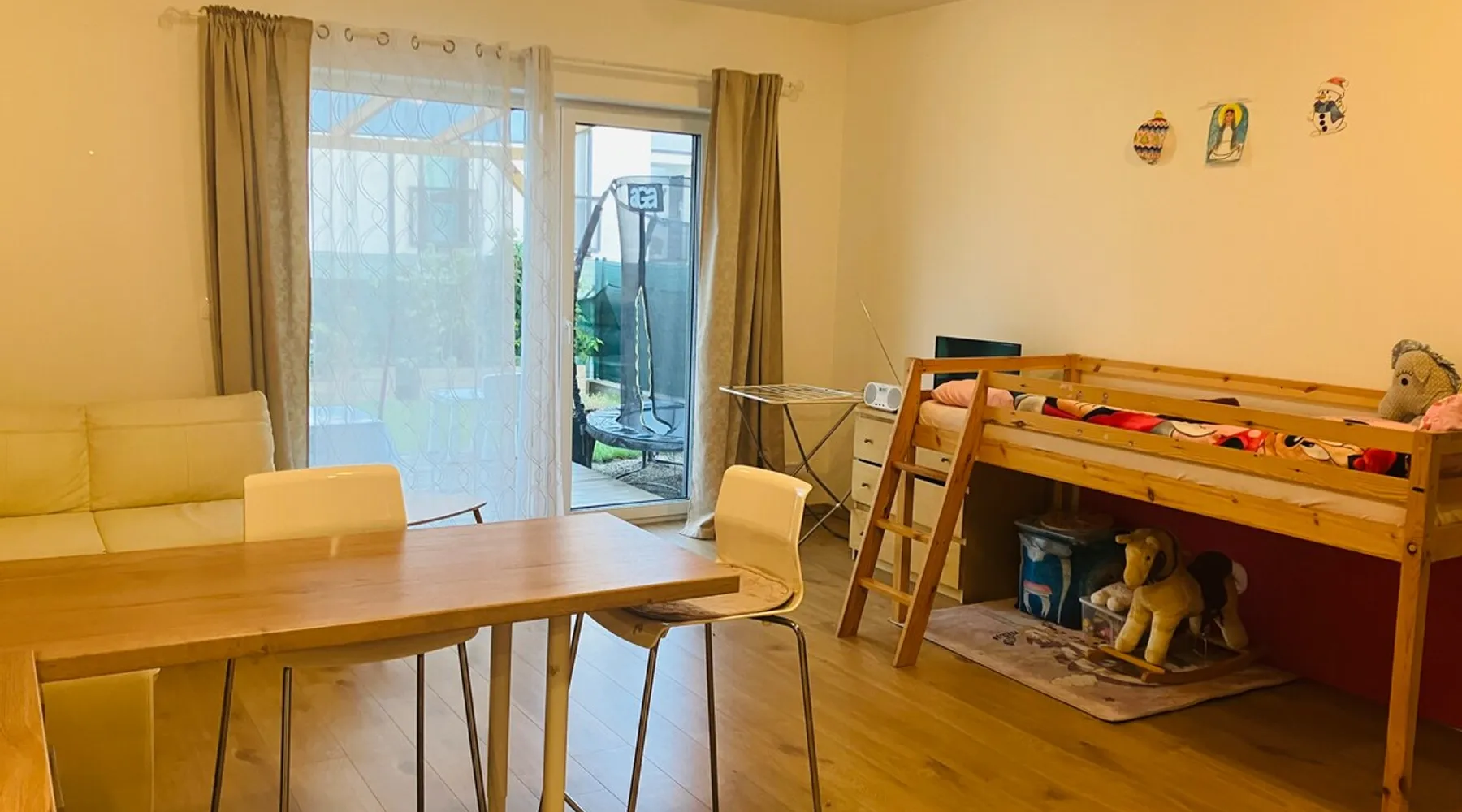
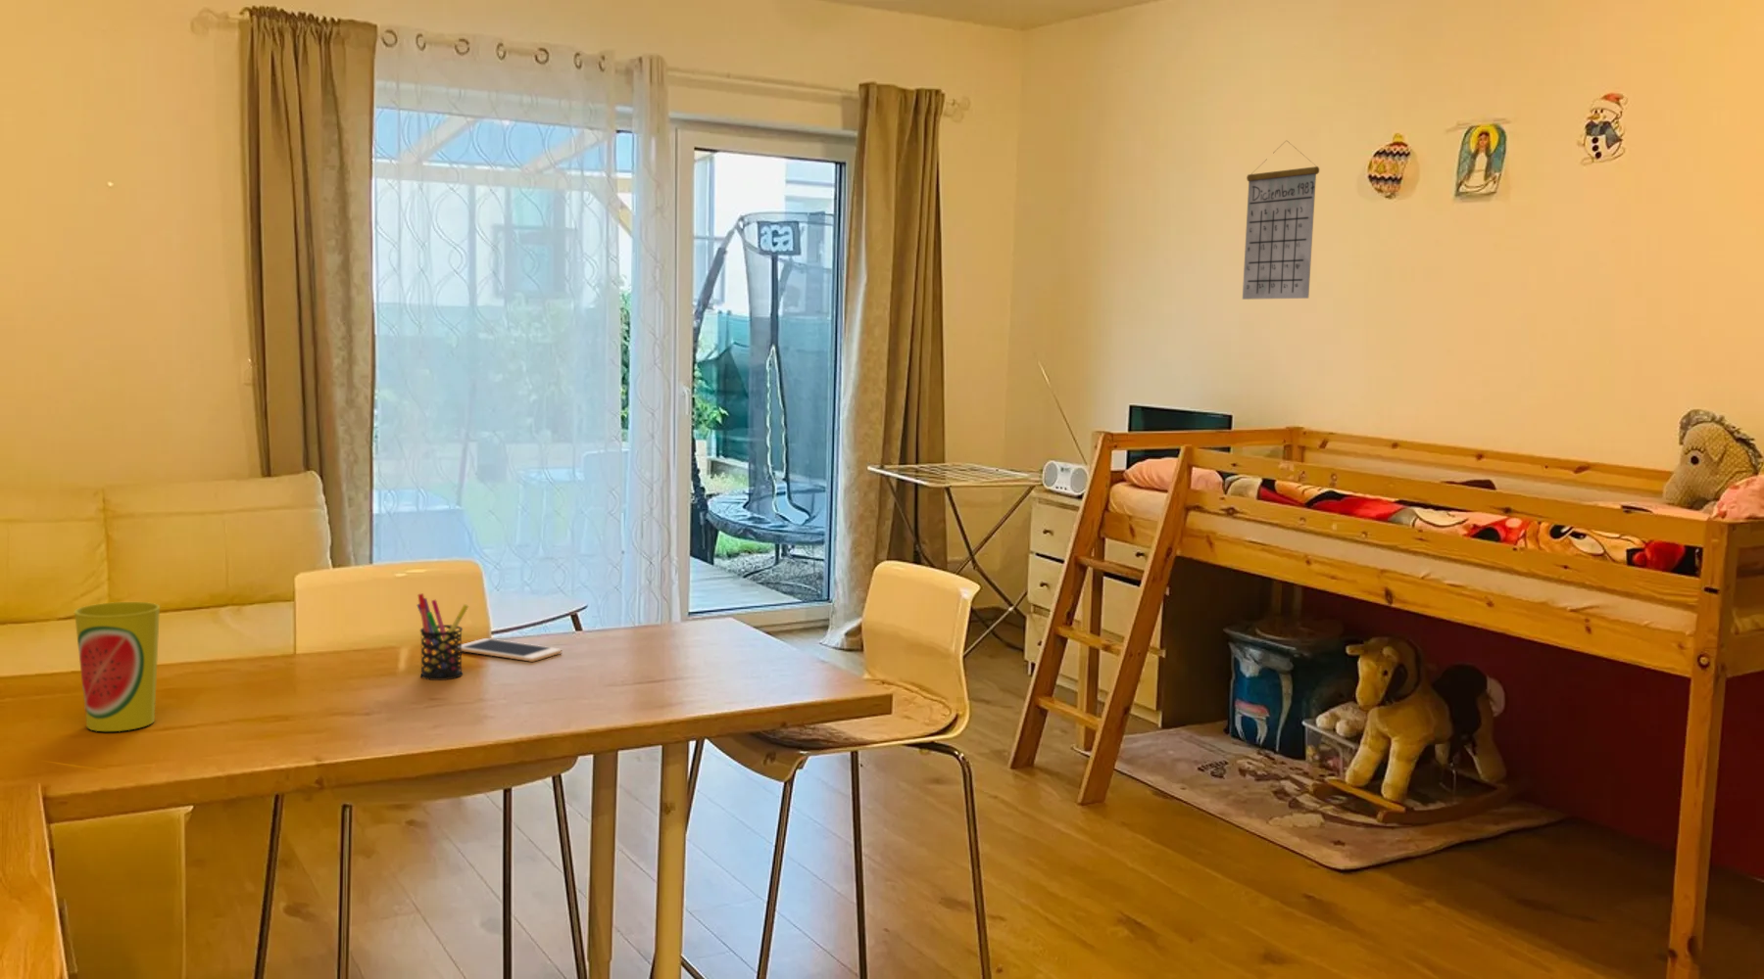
+ cup (118, 666)
+ calendar (1279, 219)
+ pen holder (437, 635)
+ cell phone (508, 649)
